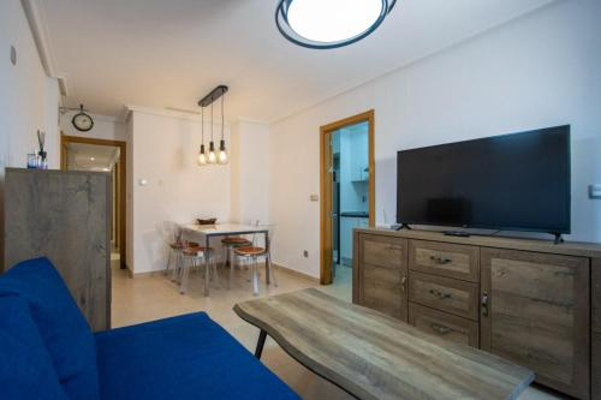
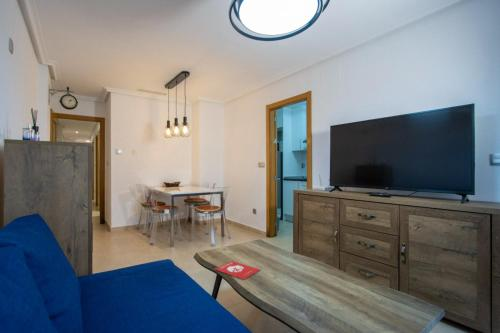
+ book (237, 269)
